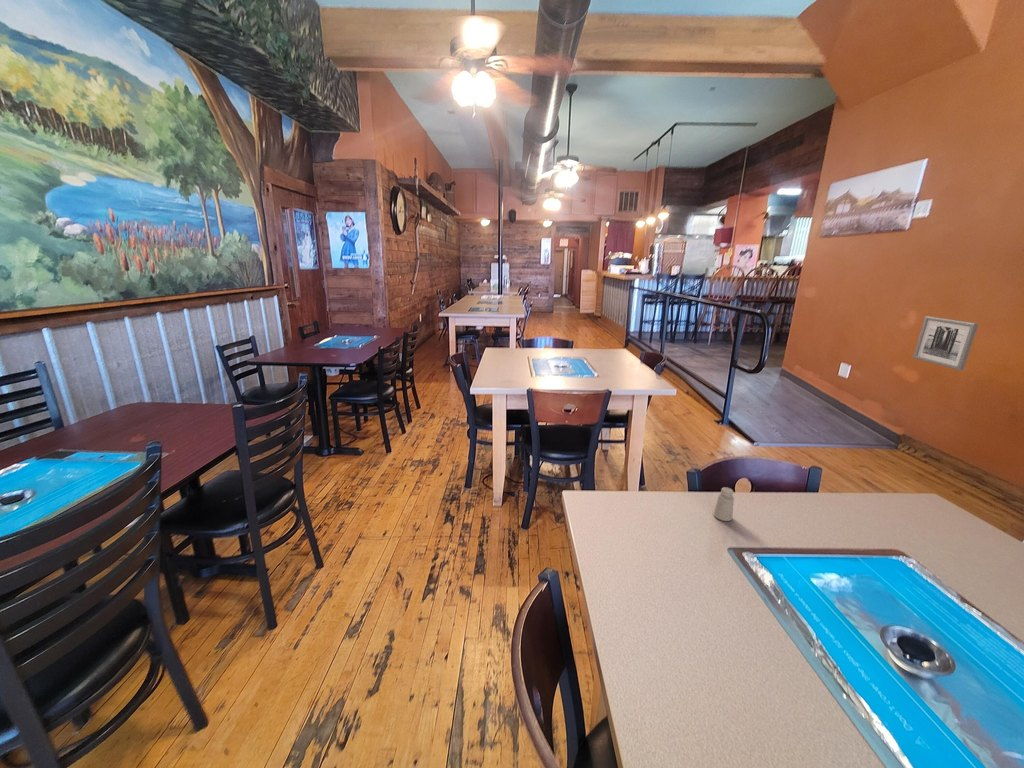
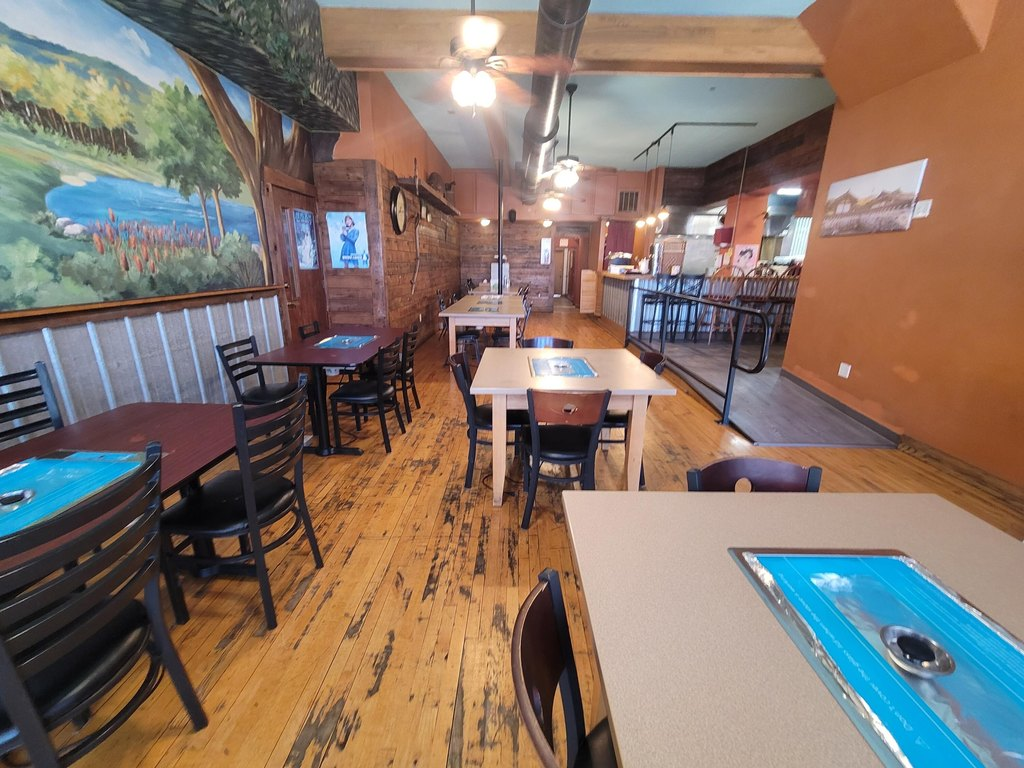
- wall art (943, 342)
- saltshaker (725, 503)
